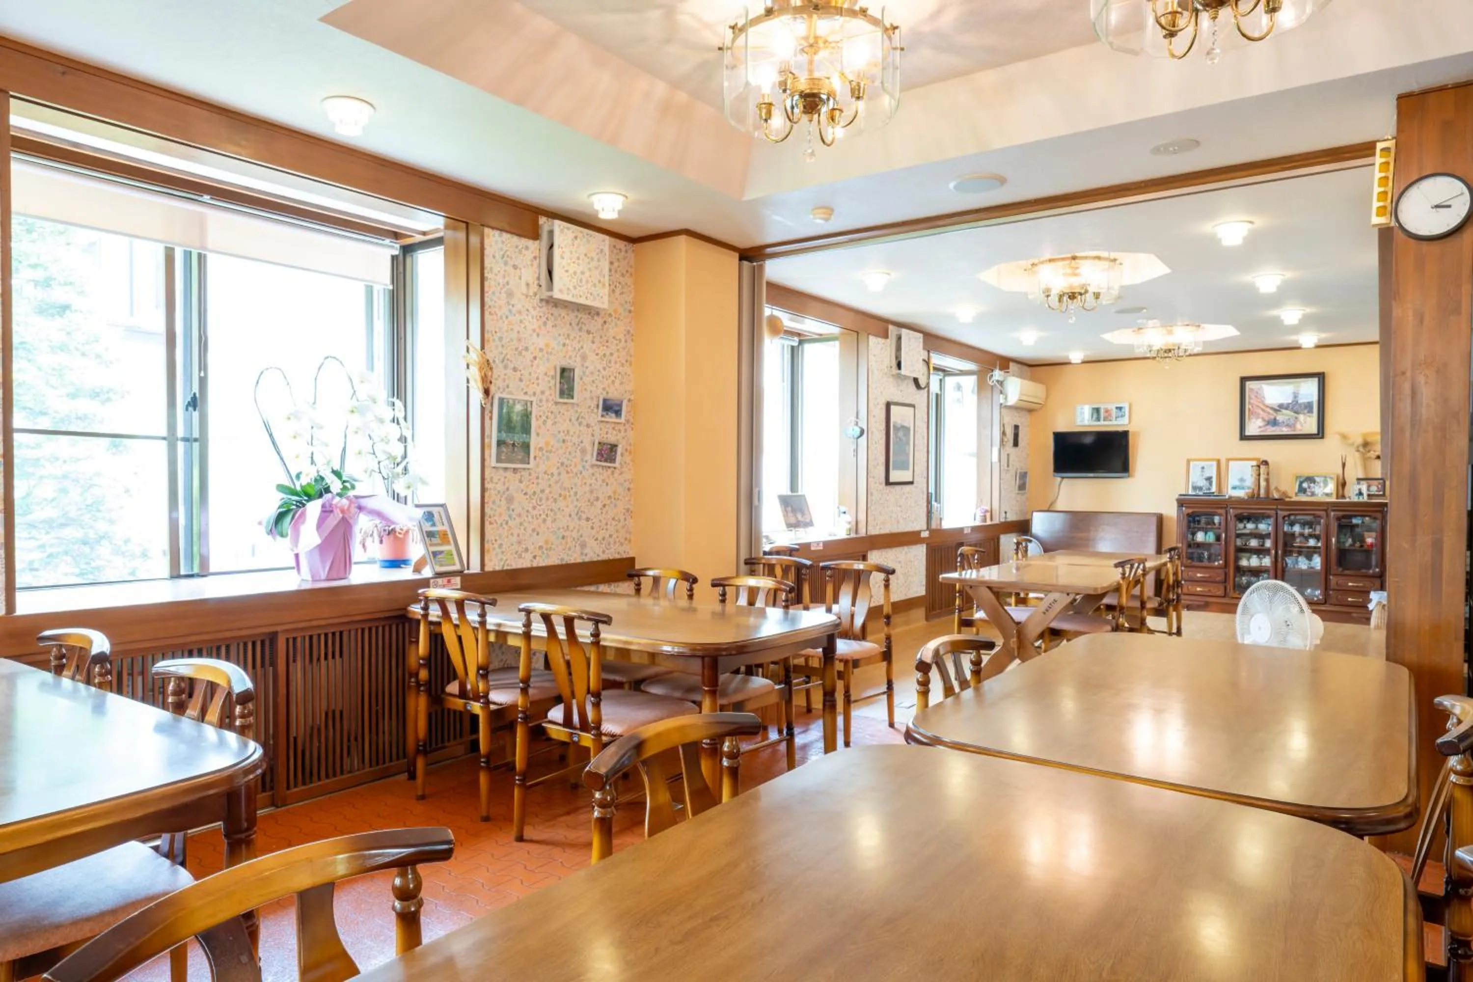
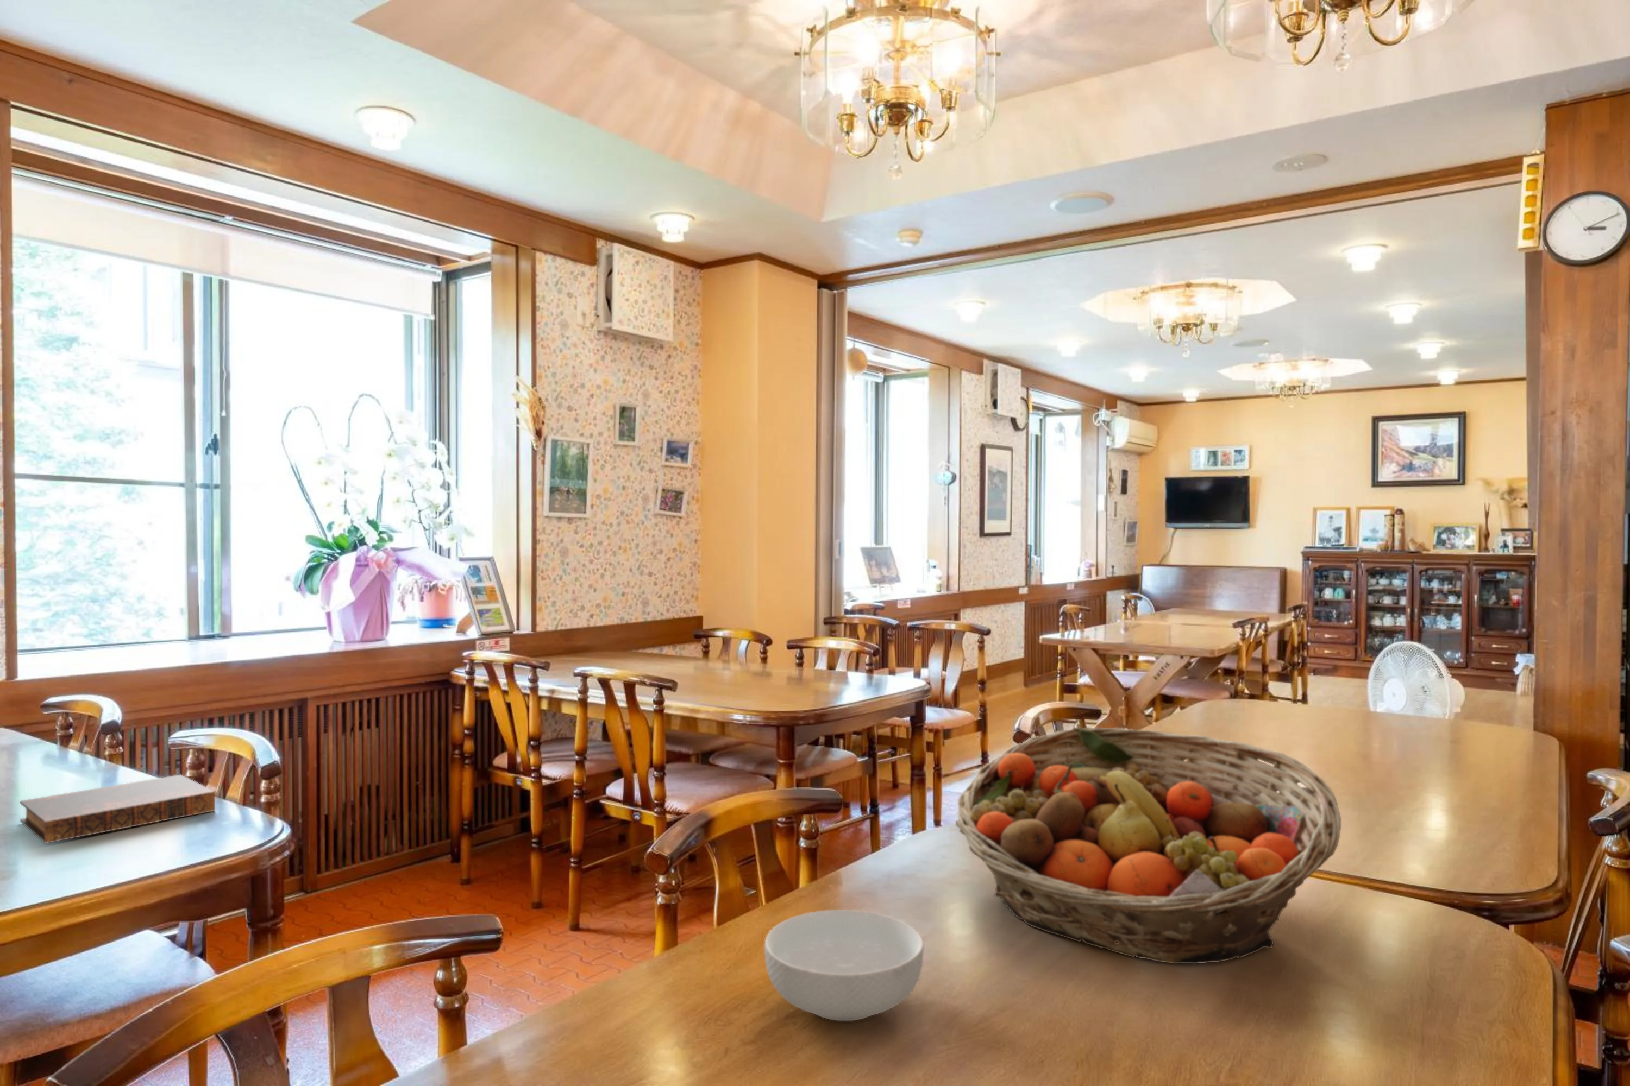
+ cereal bowl (844, 971)
+ book (119, 806)
+ fruit basket (1134, 831)
